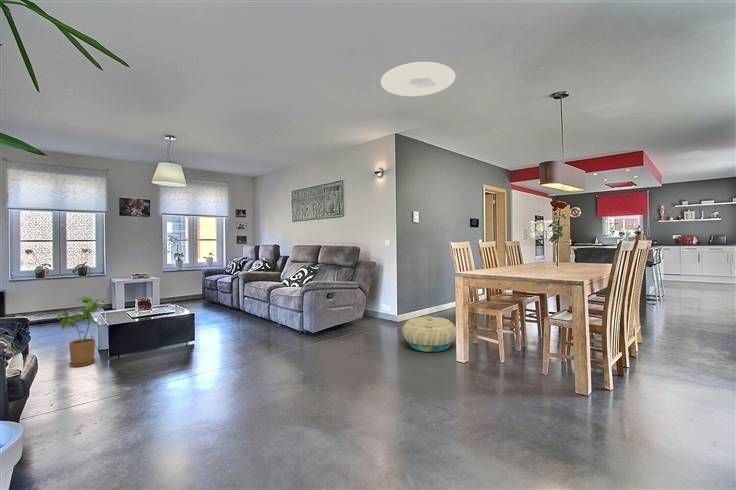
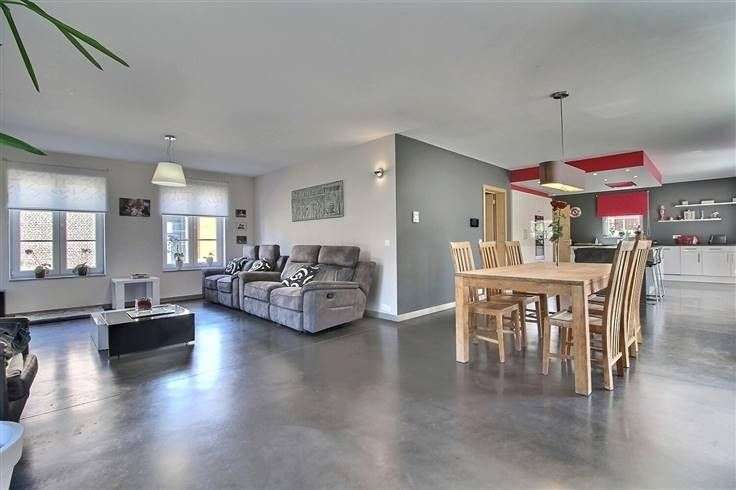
- basket (429, 332)
- ceiling light (417, 77)
- house plant (80, 331)
